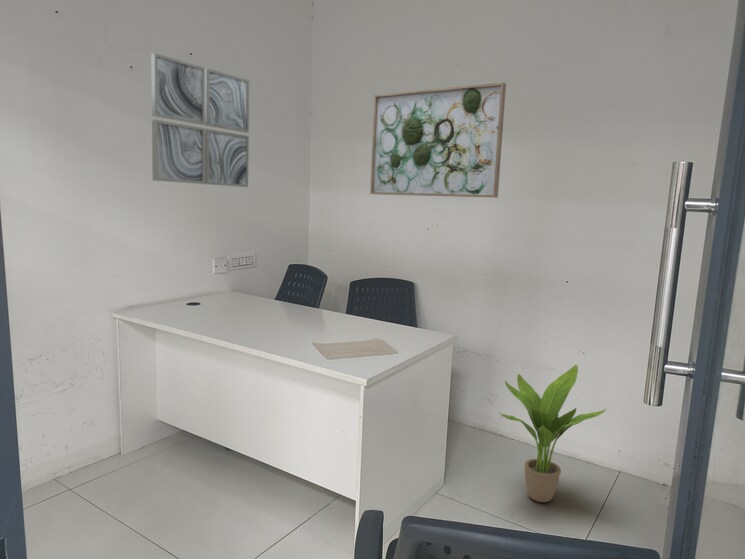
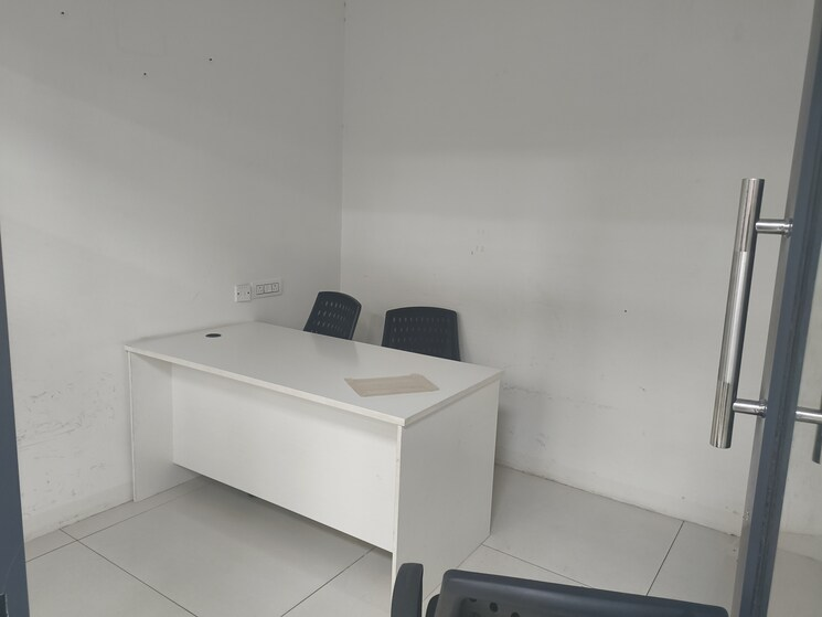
- wall art (204, 125)
- potted plant (537, 431)
- wall art (431, 143)
